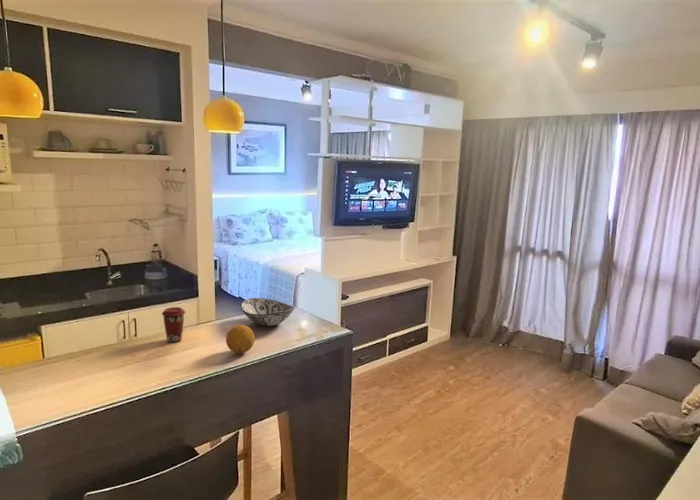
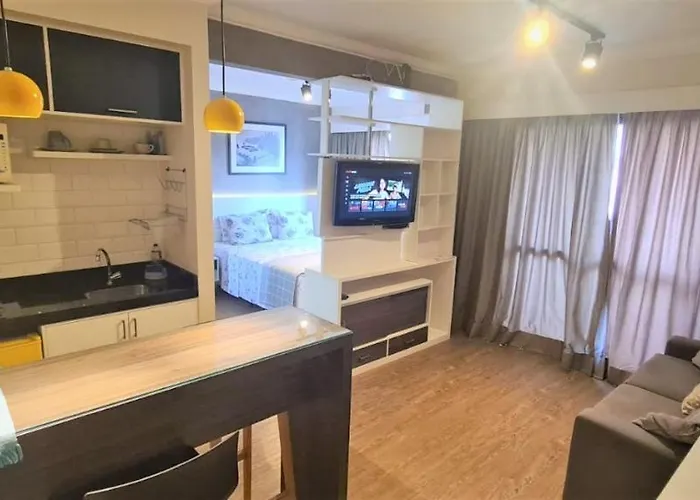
- coffee cup (174, 324)
- fruit (240, 338)
- decorative bowl (267, 313)
